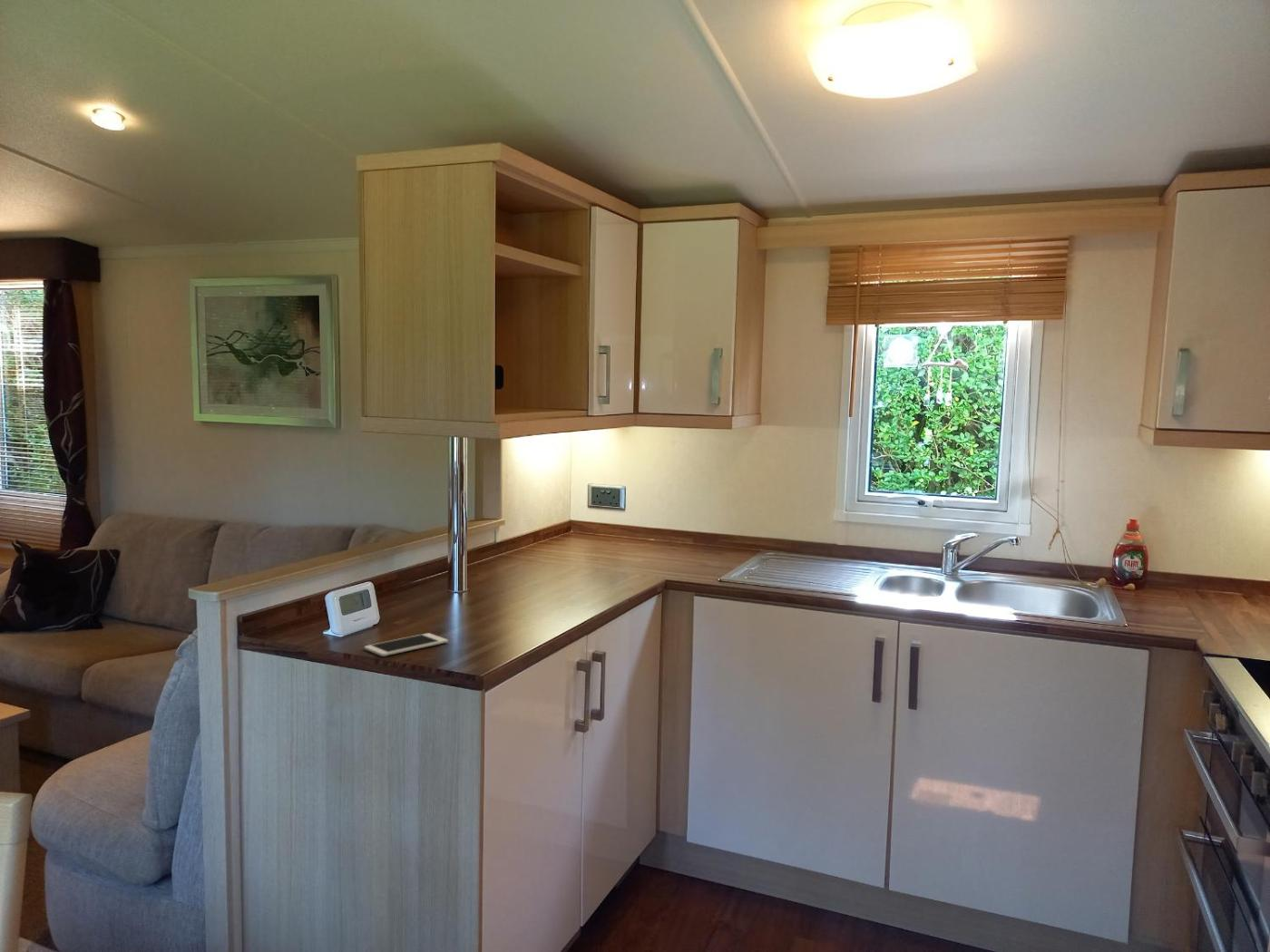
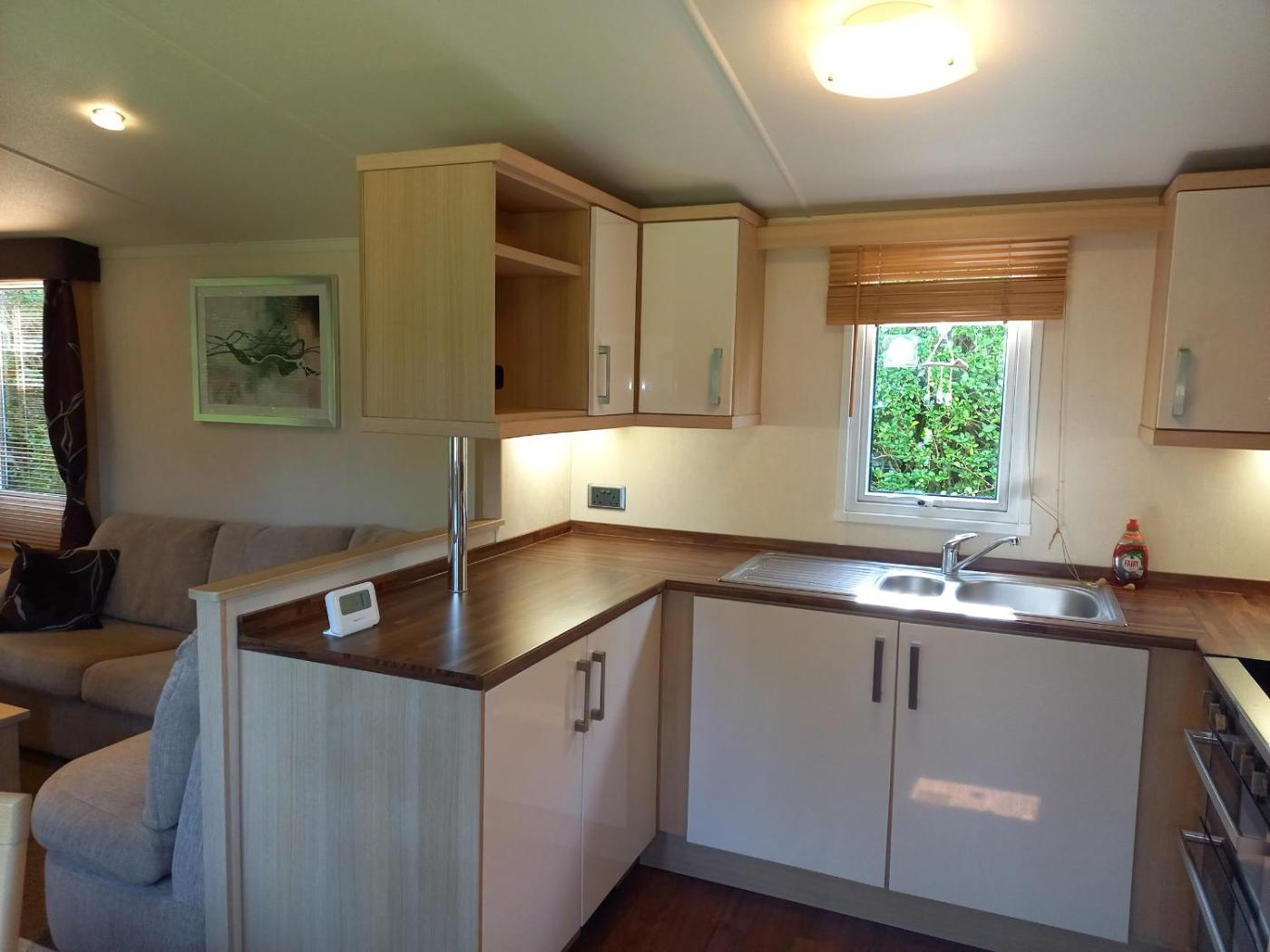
- cell phone (406, 644)
